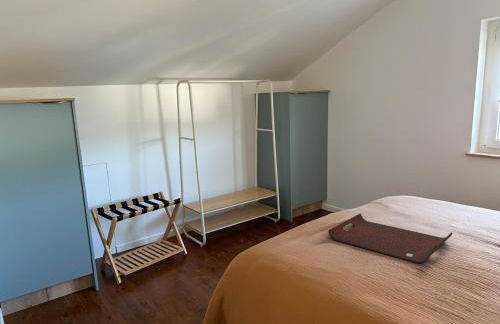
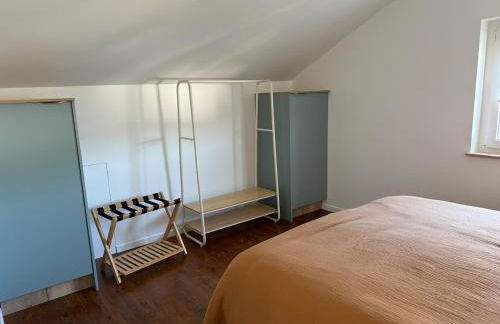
- serving tray (388, 235)
